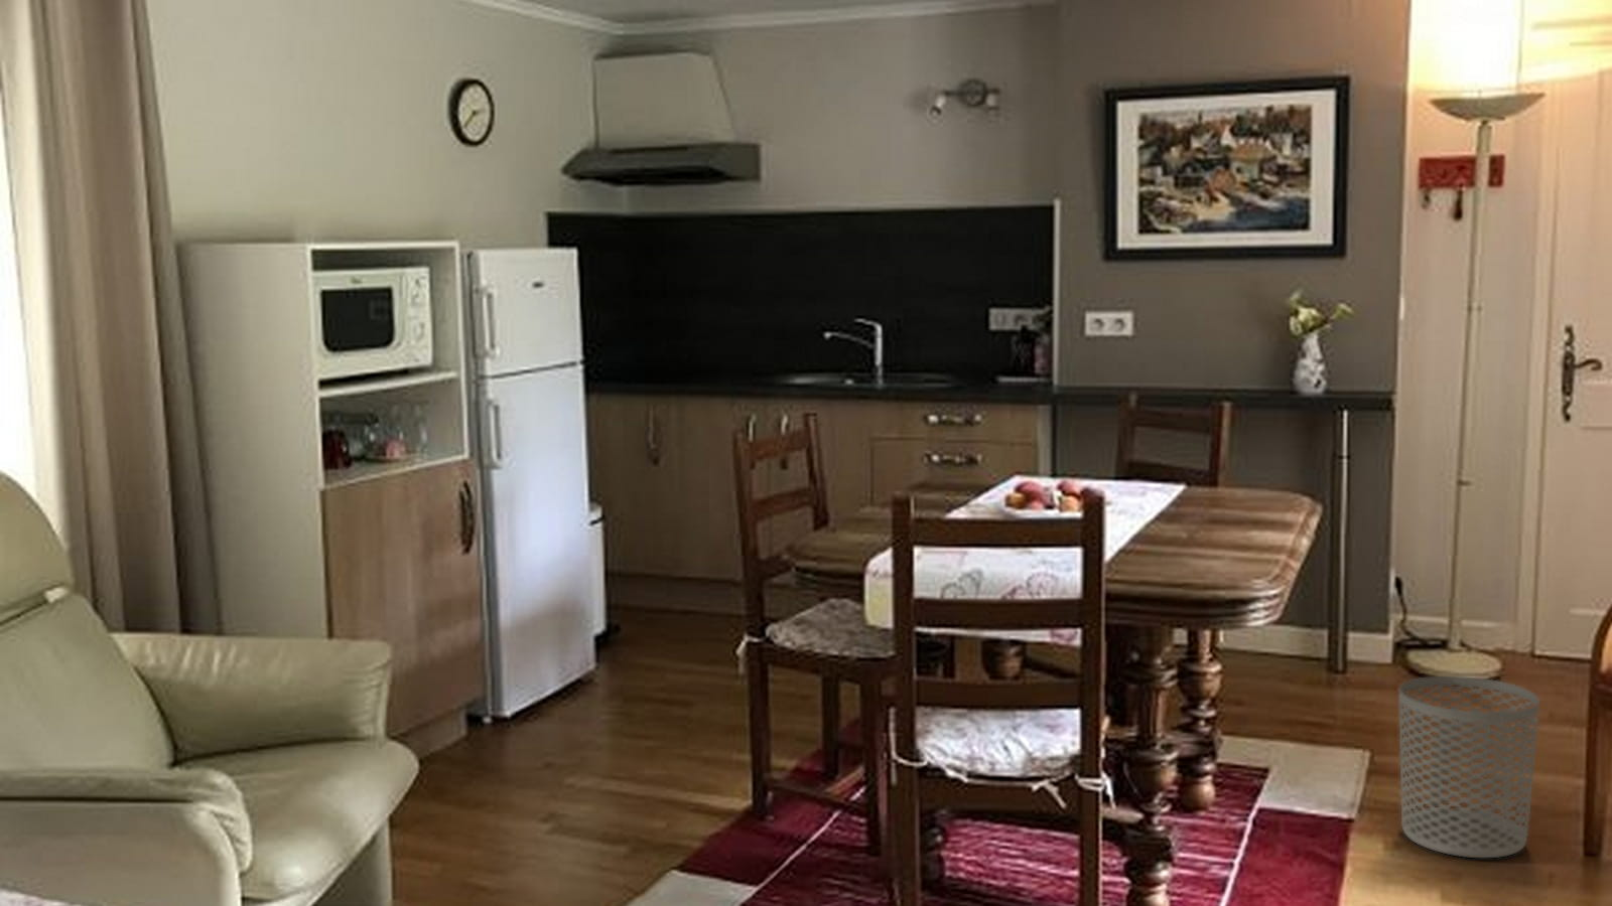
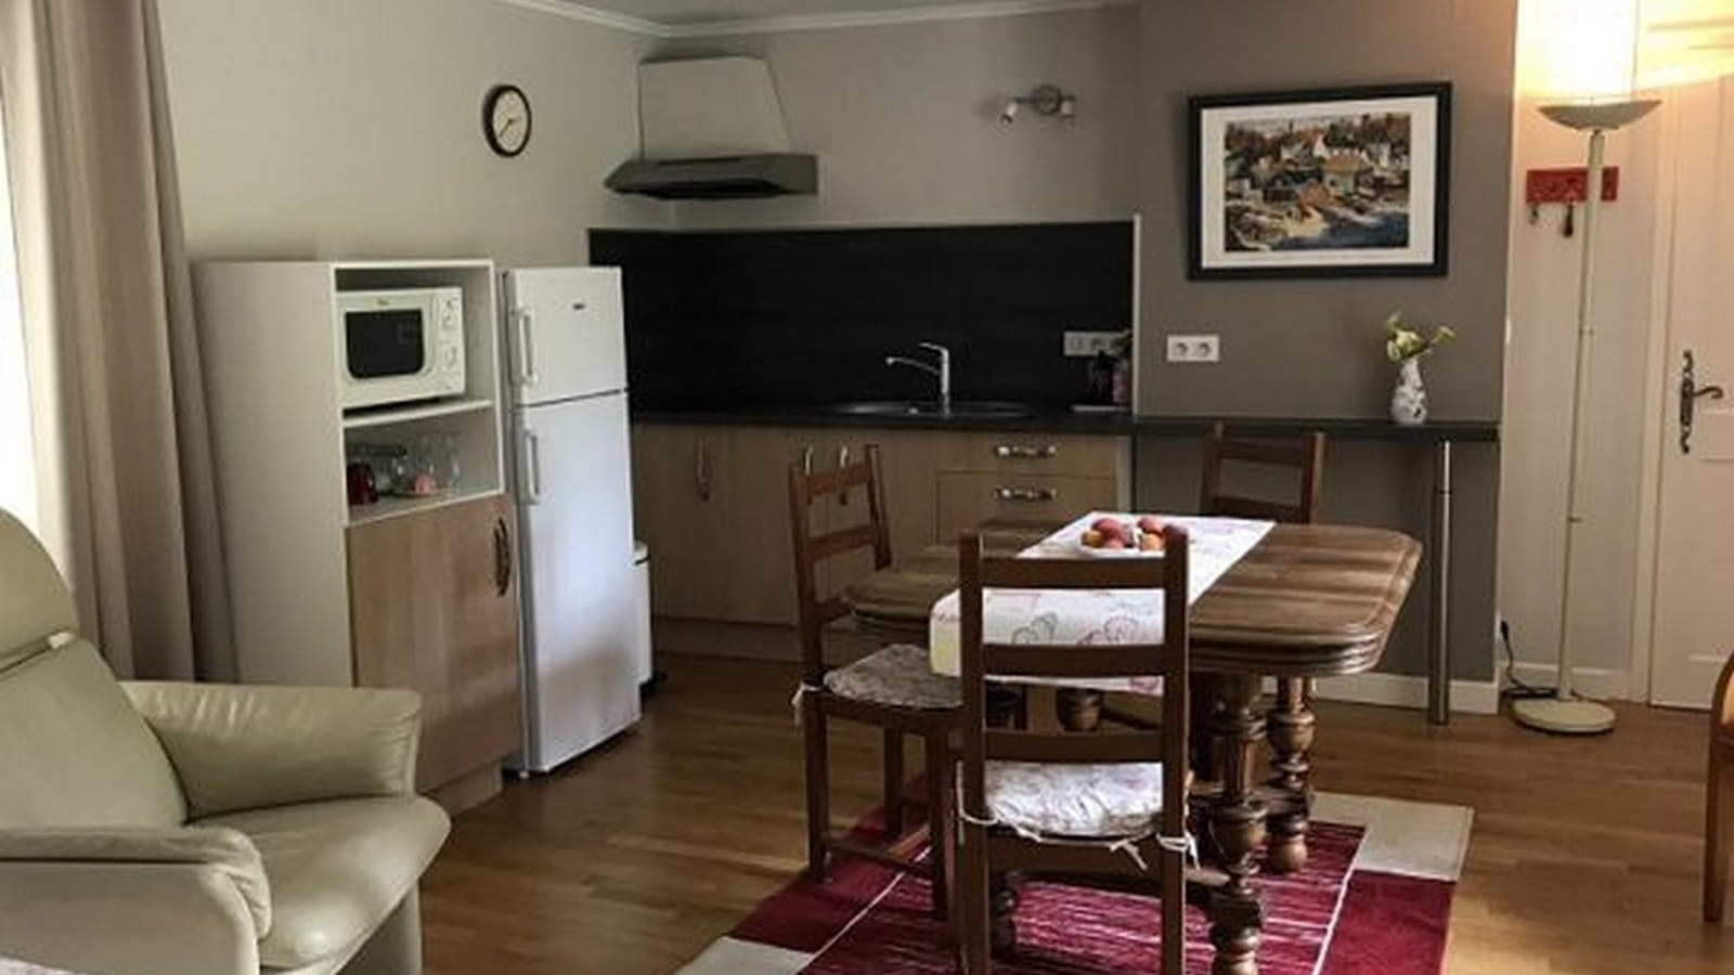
- waste bin (1466, 764)
